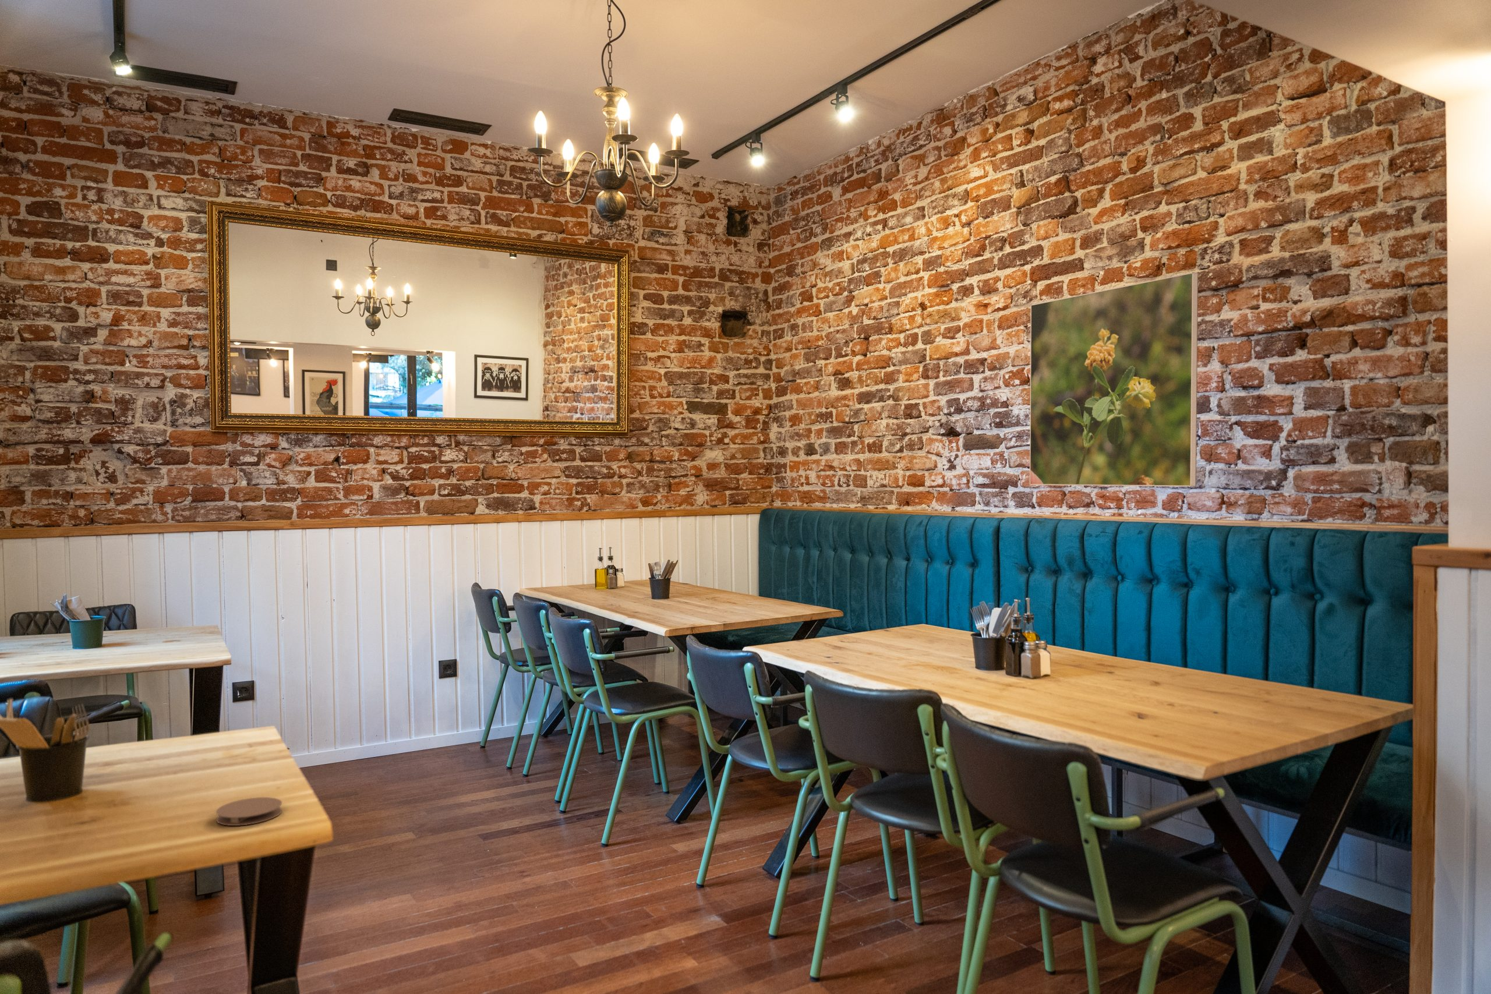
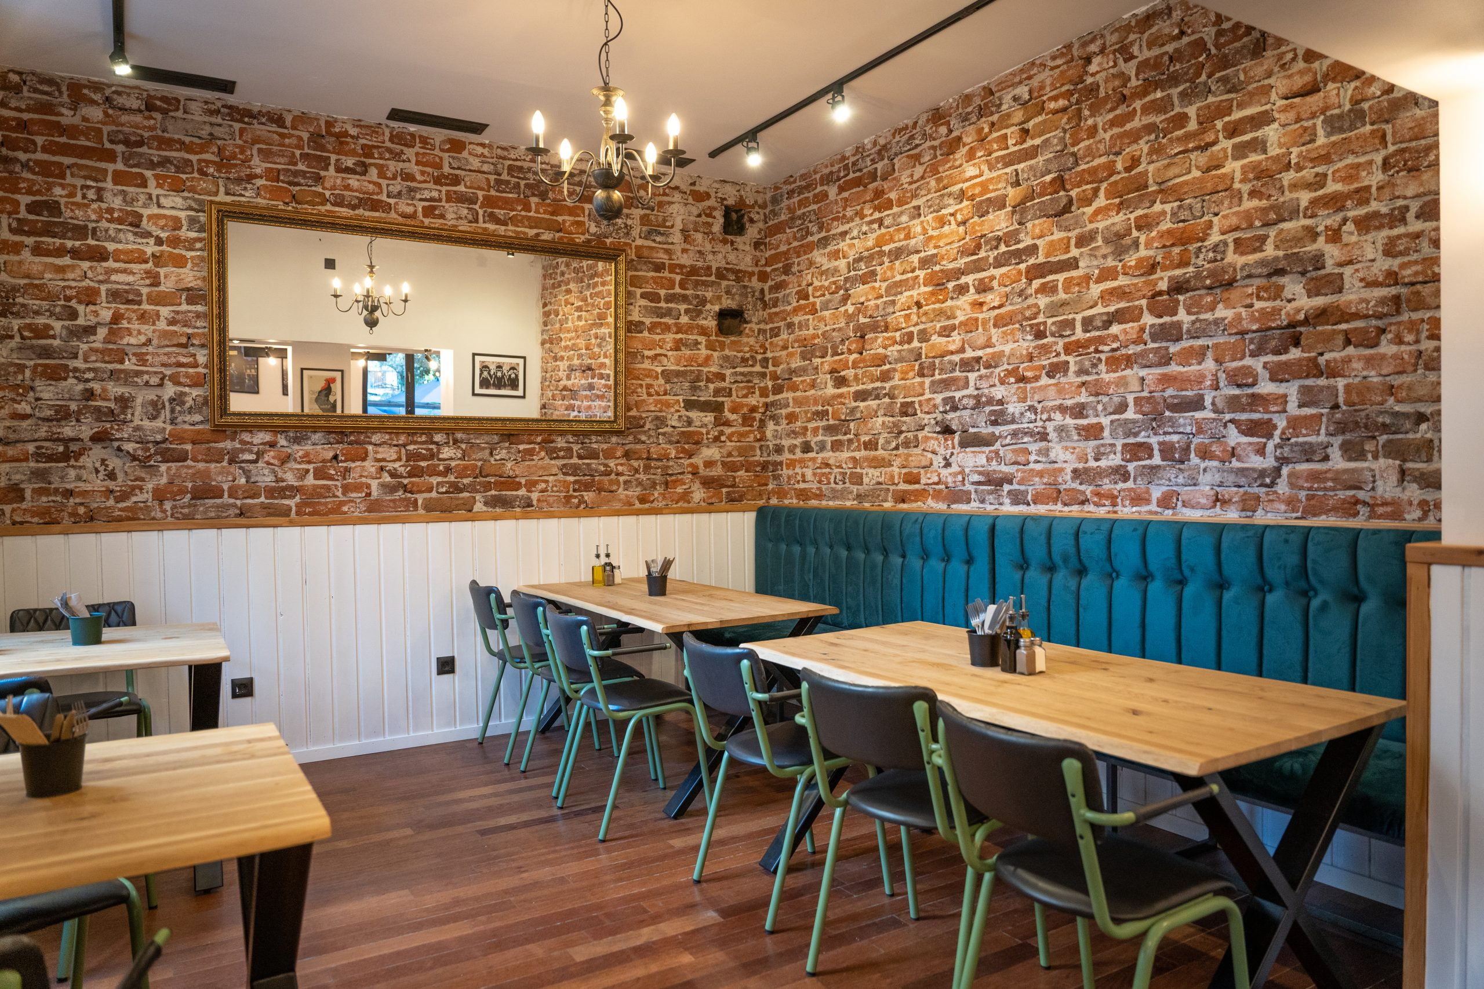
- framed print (1106, 388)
- coaster (250, 811)
